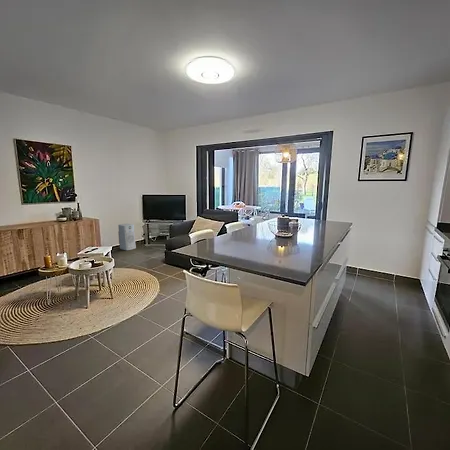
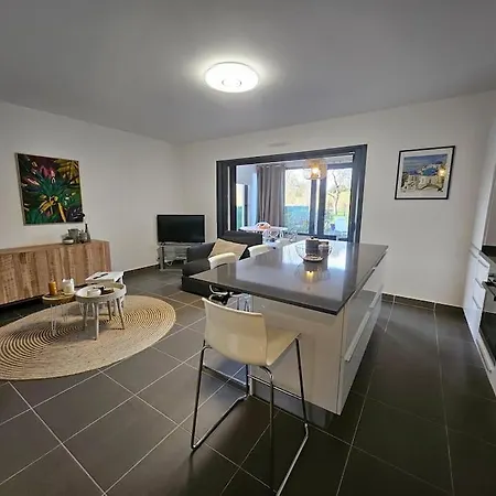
- air purifier (126, 236)
